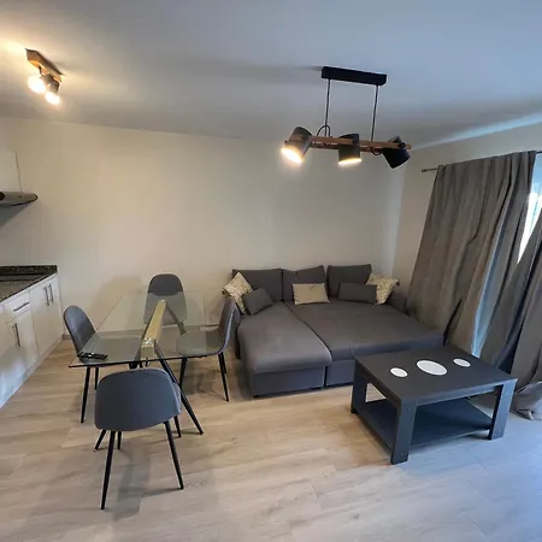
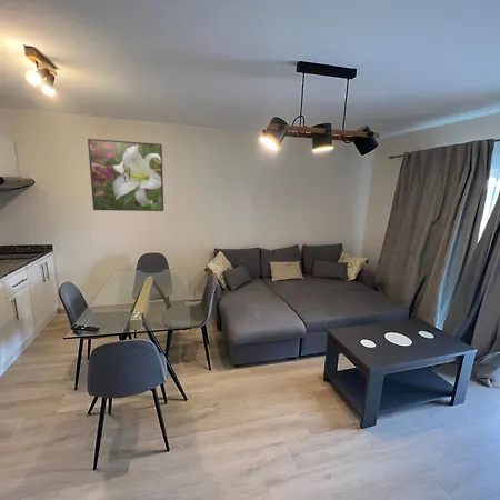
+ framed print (128, 177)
